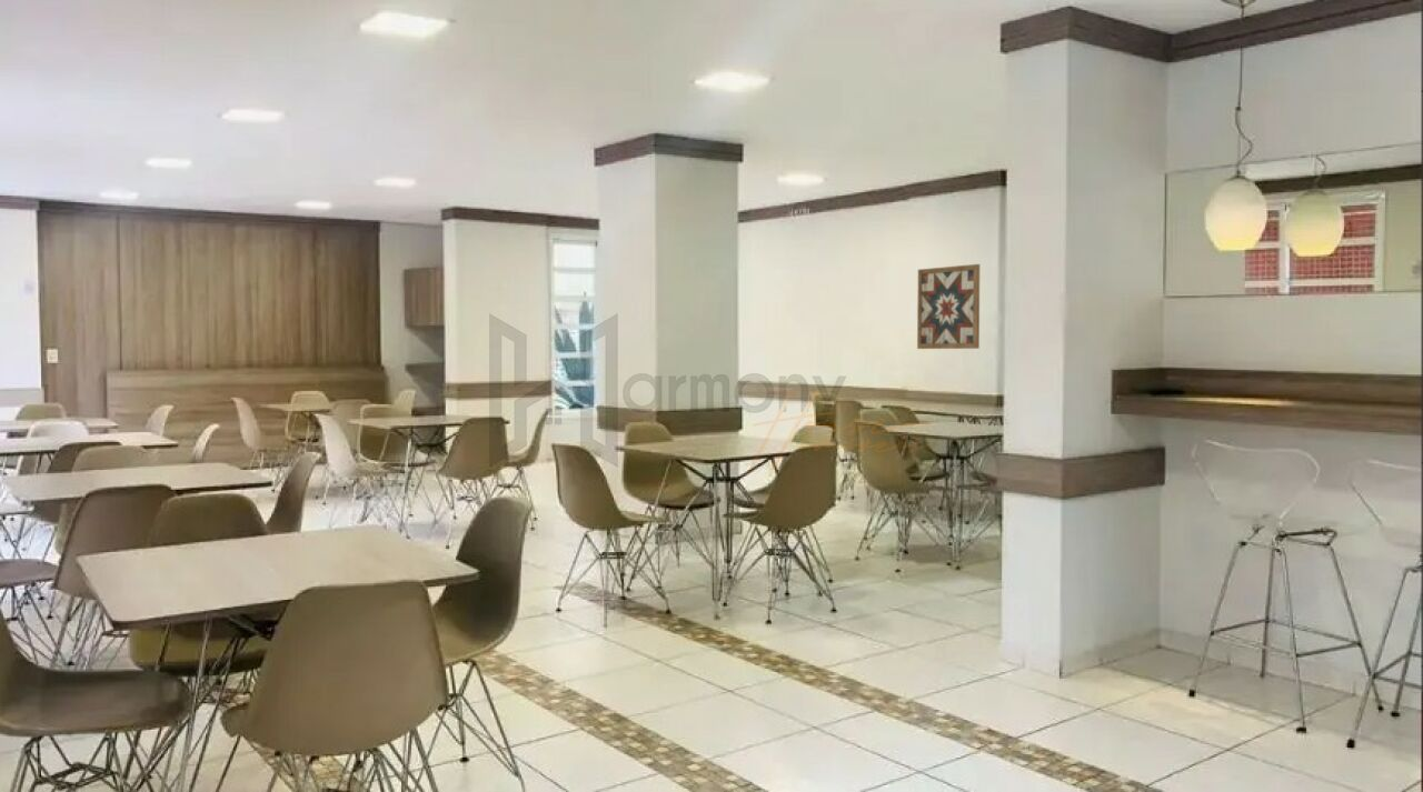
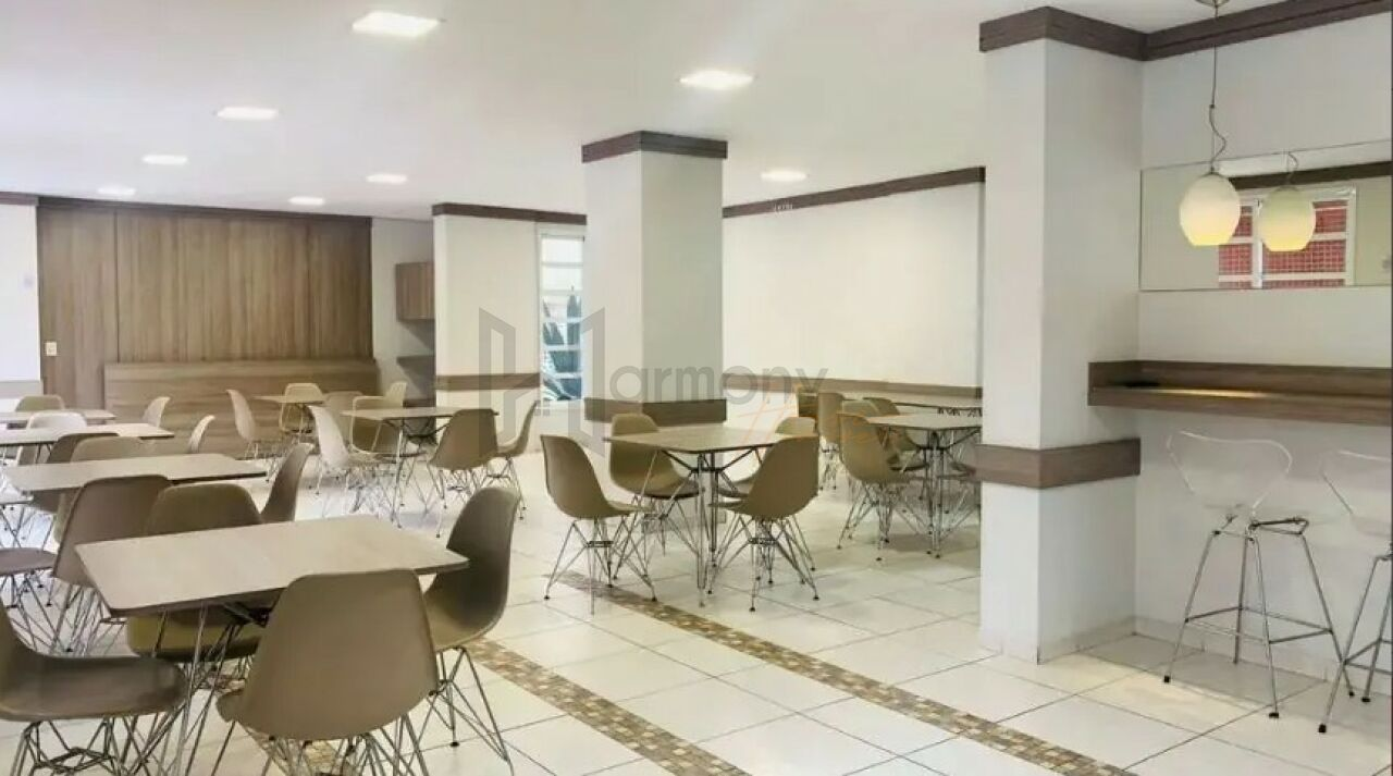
- wall art (947, 308)
